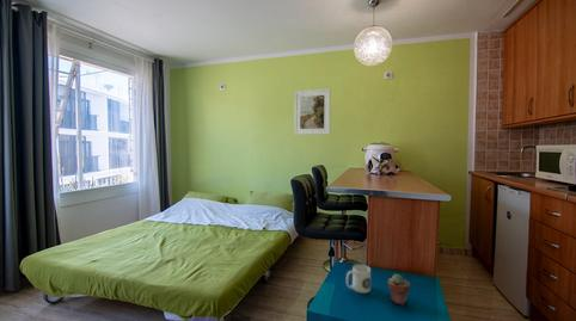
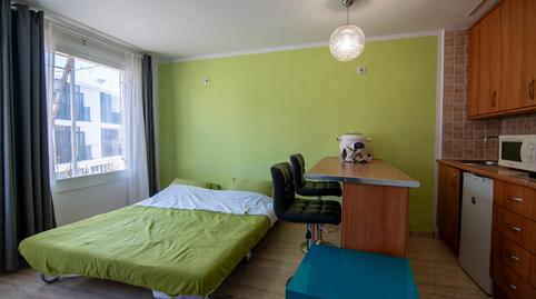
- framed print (312, 112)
- mug (357, 278)
- potted succulent (398, 288)
